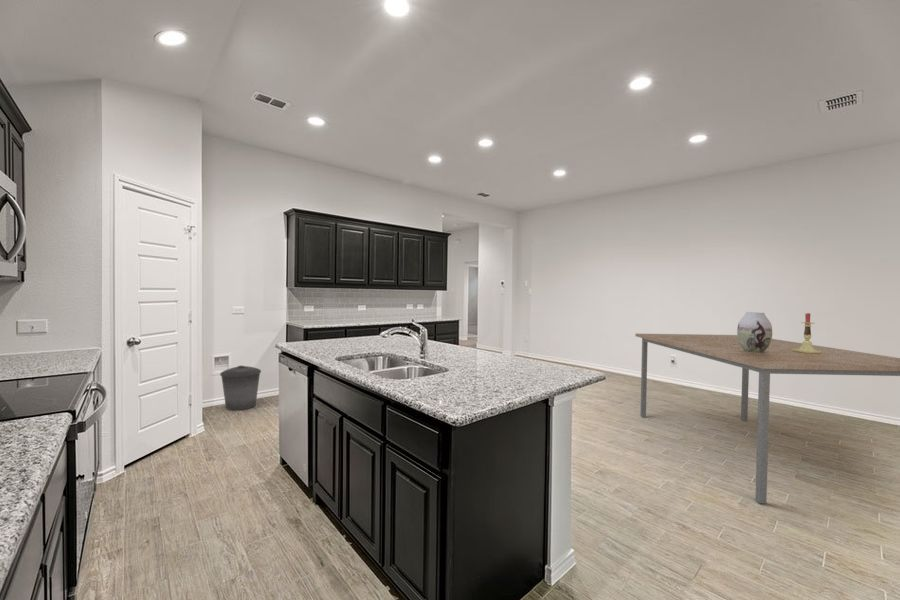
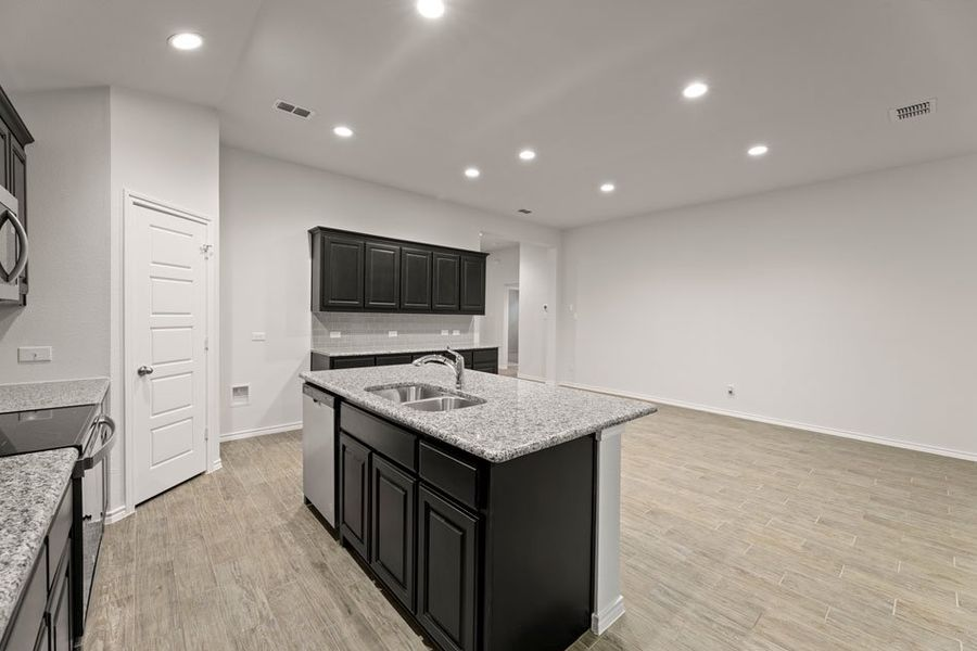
- dining table (747, 398)
- trash can (241, 386)
- candlestick (807, 332)
- vase (754, 331)
